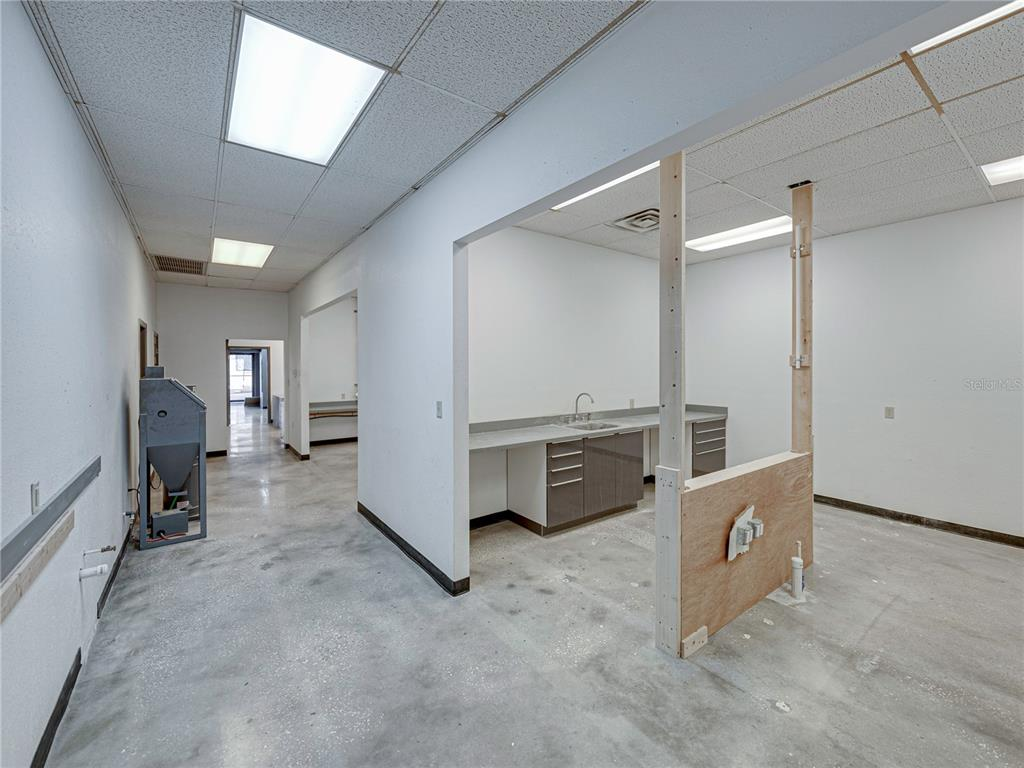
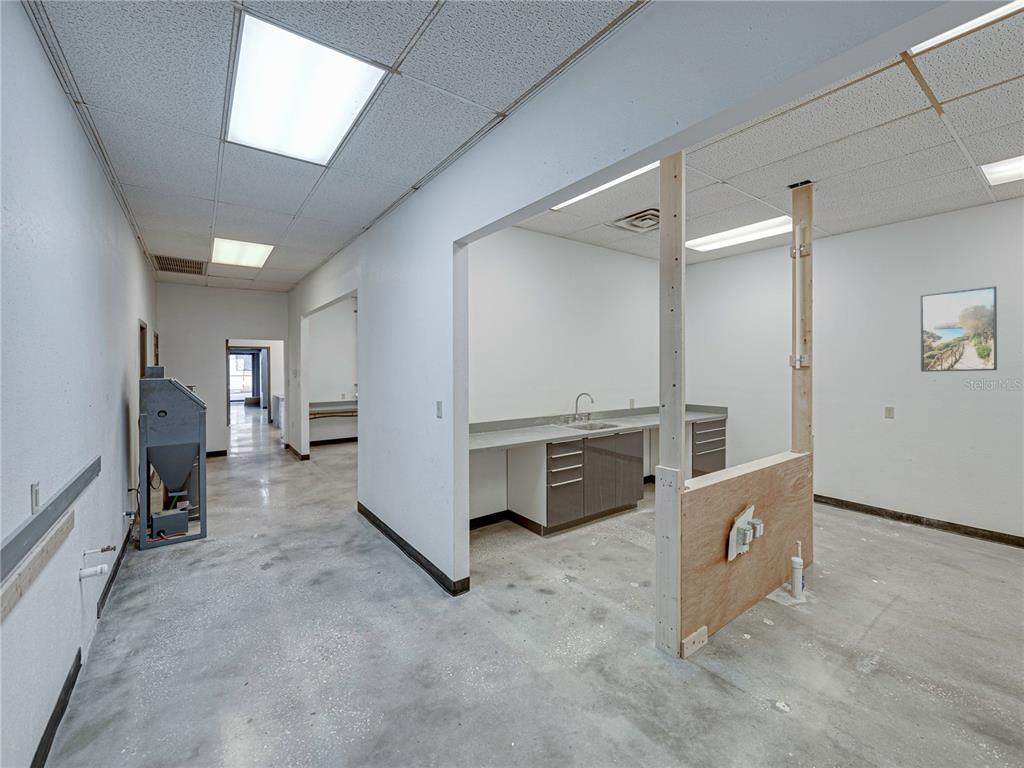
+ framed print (956, 331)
